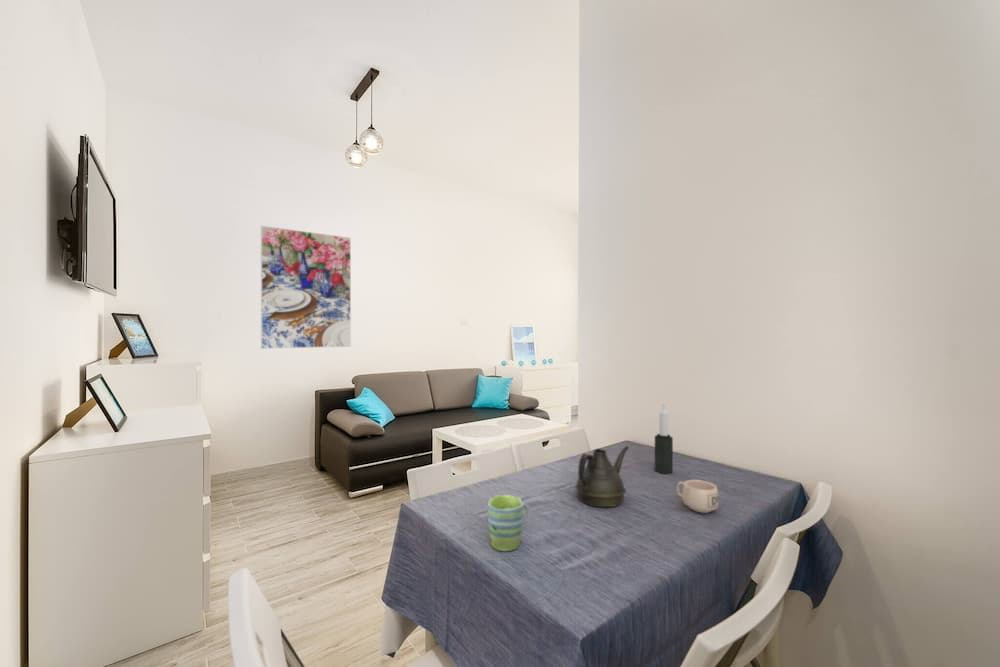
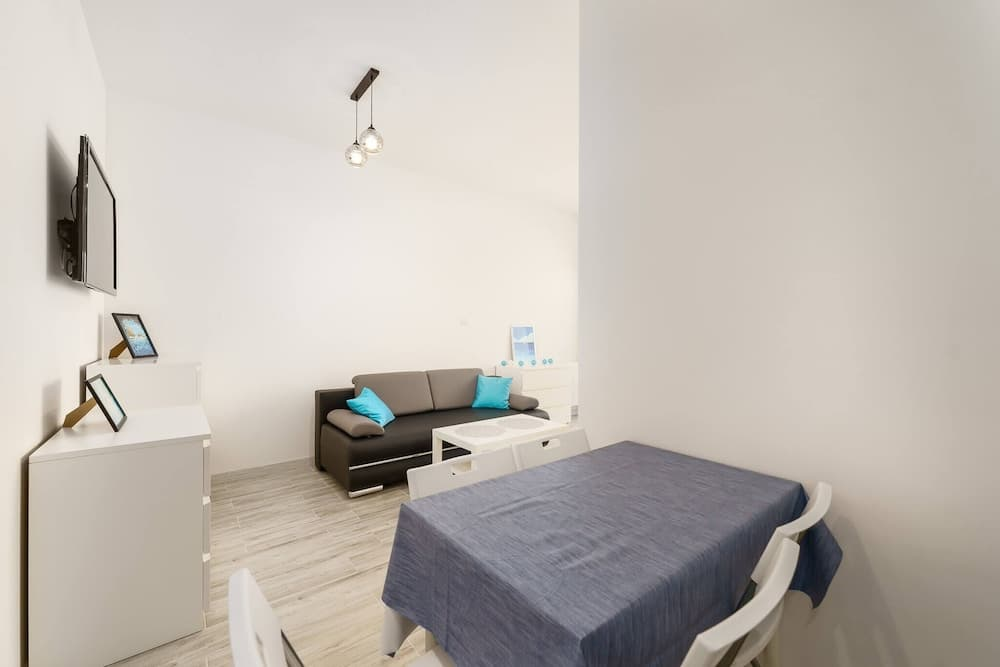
- candle (663, 437)
- mug (696, 495)
- teapot (606, 472)
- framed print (308, 290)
- mug (510, 520)
